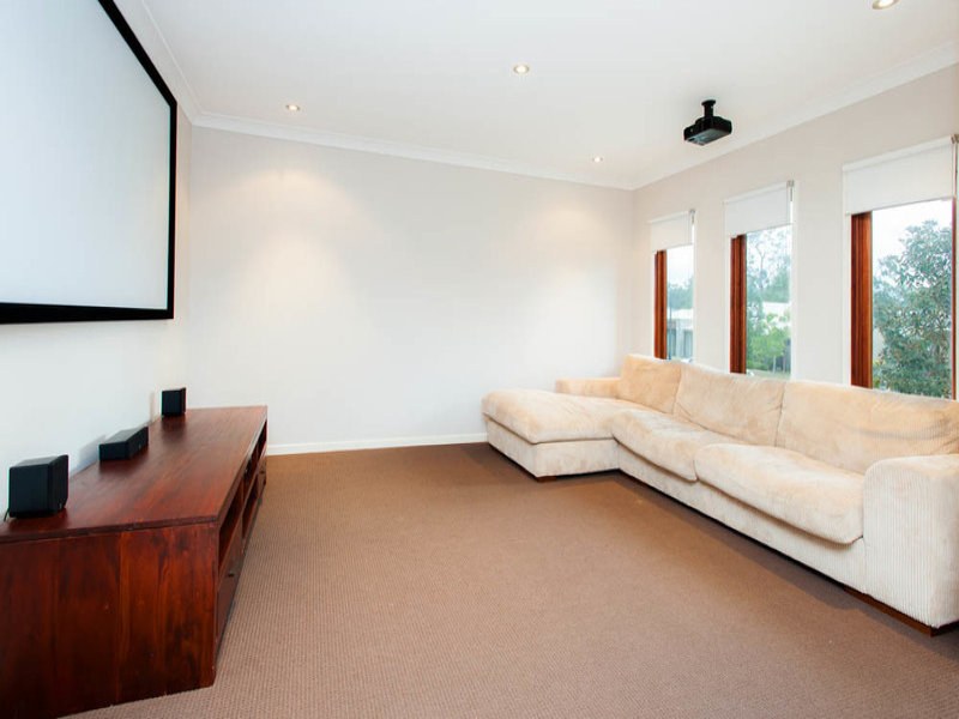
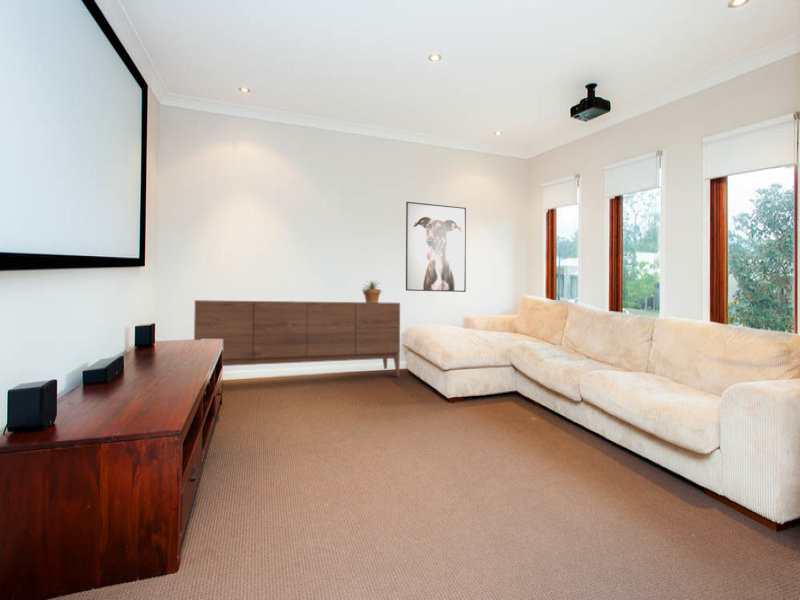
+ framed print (436, 248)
+ potted plant (372, 290)
+ sideboard (303, 340)
